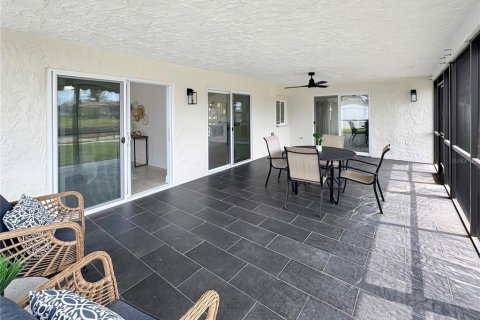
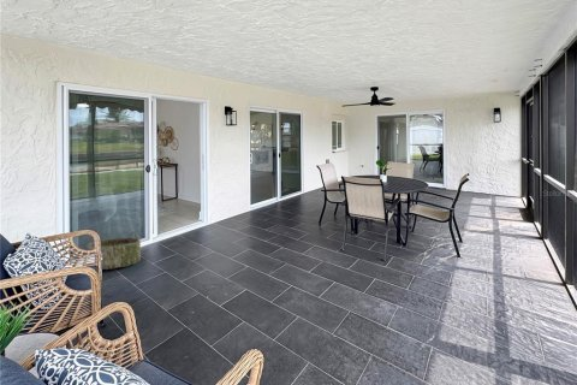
+ basket (114, 248)
